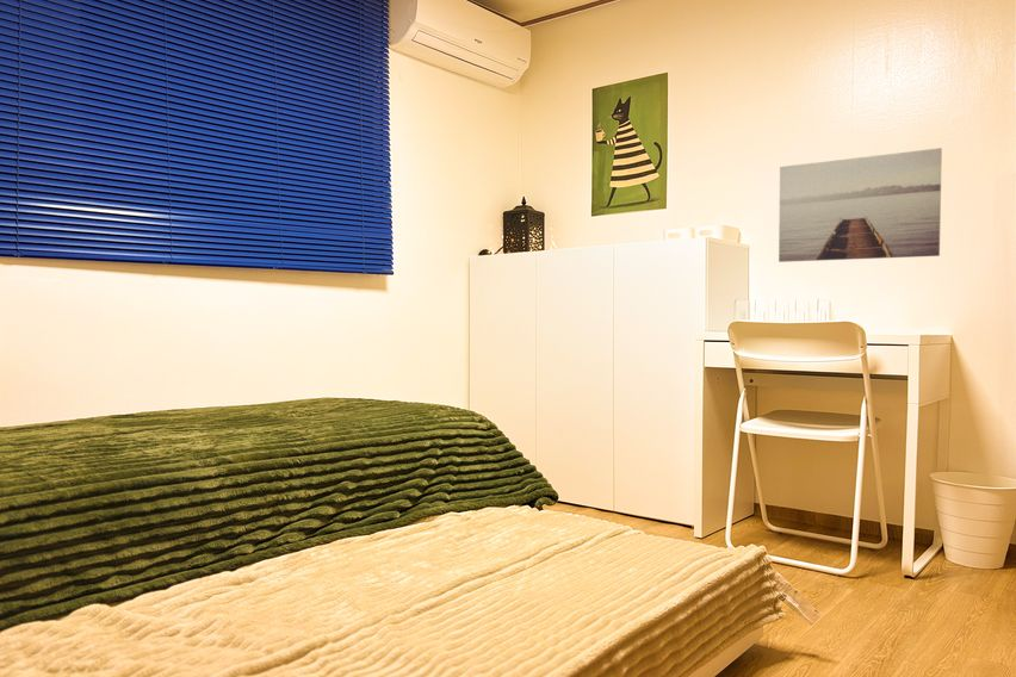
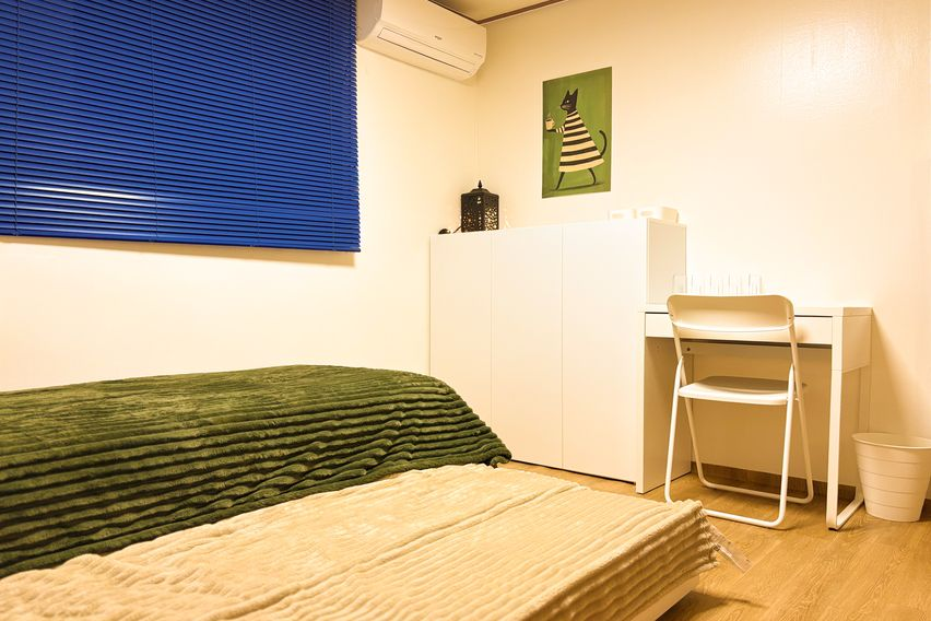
- wall art (855, 209)
